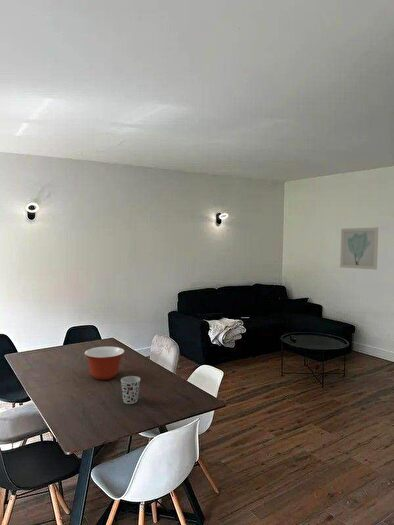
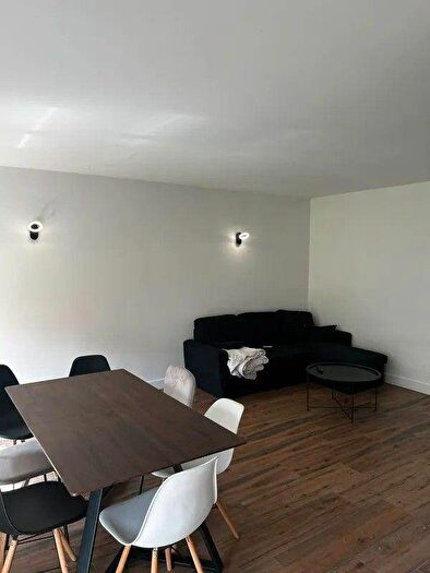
- mixing bowl (104, 363)
- wall art (358, 248)
- cup (130, 390)
